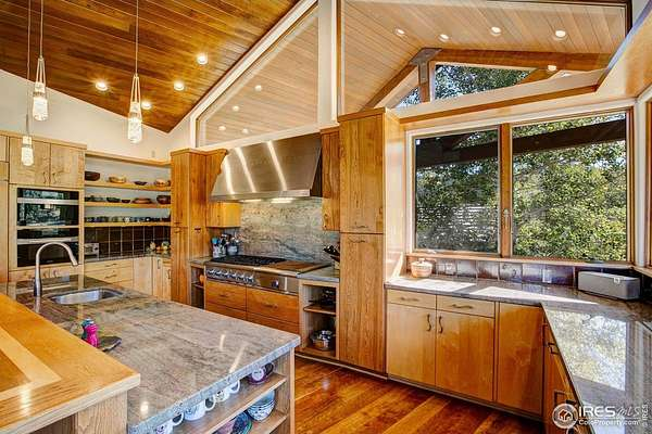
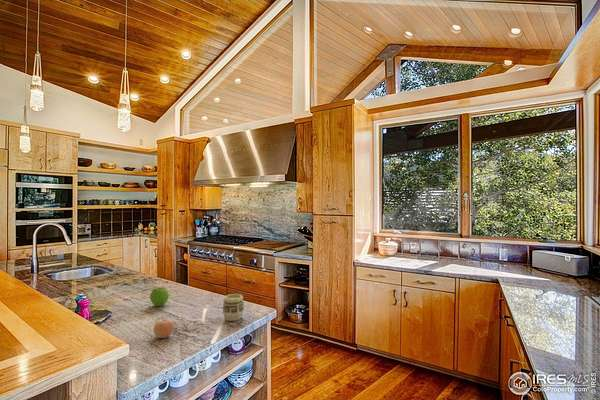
+ fruit (163, 326)
+ fruit (159, 295)
+ cup (233, 307)
